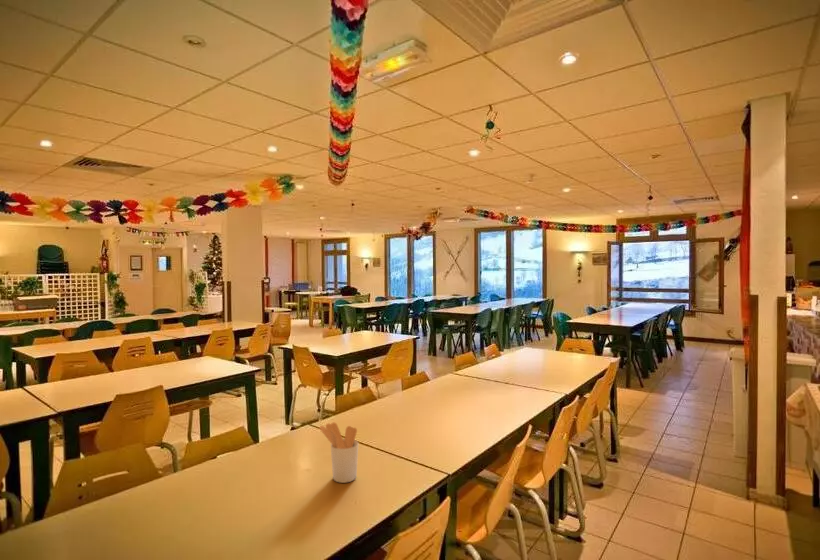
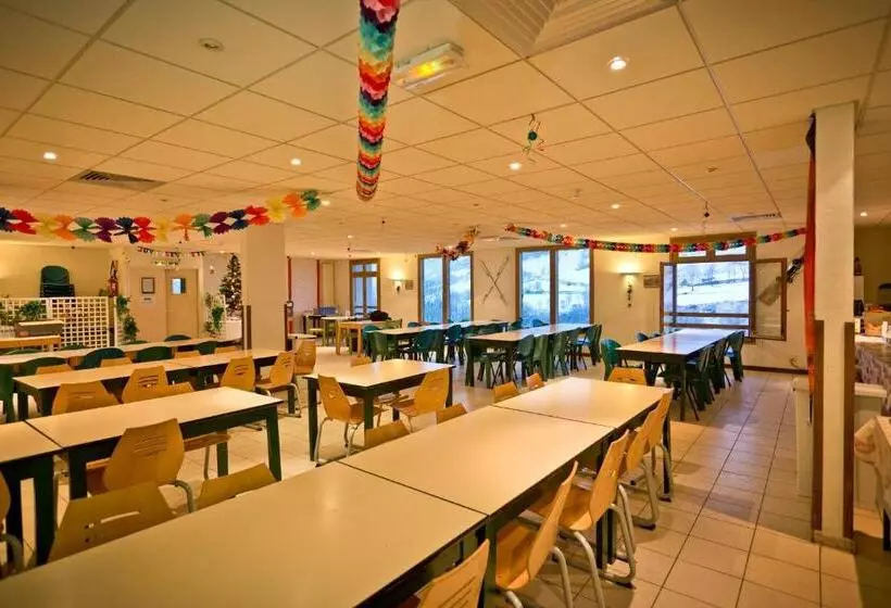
- utensil holder (339, 450)
